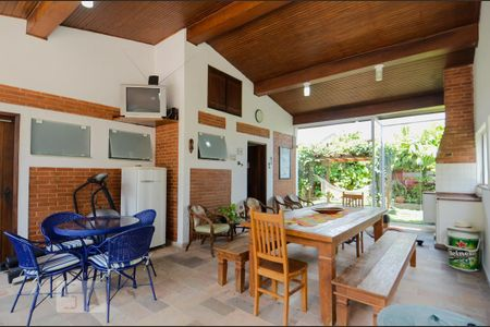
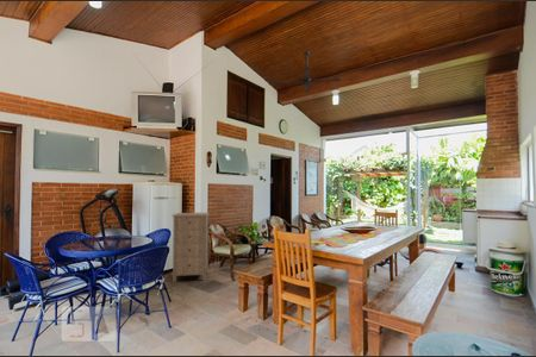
+ ceiling fan (306, 68)
+ storage cabinet (191, 245)
